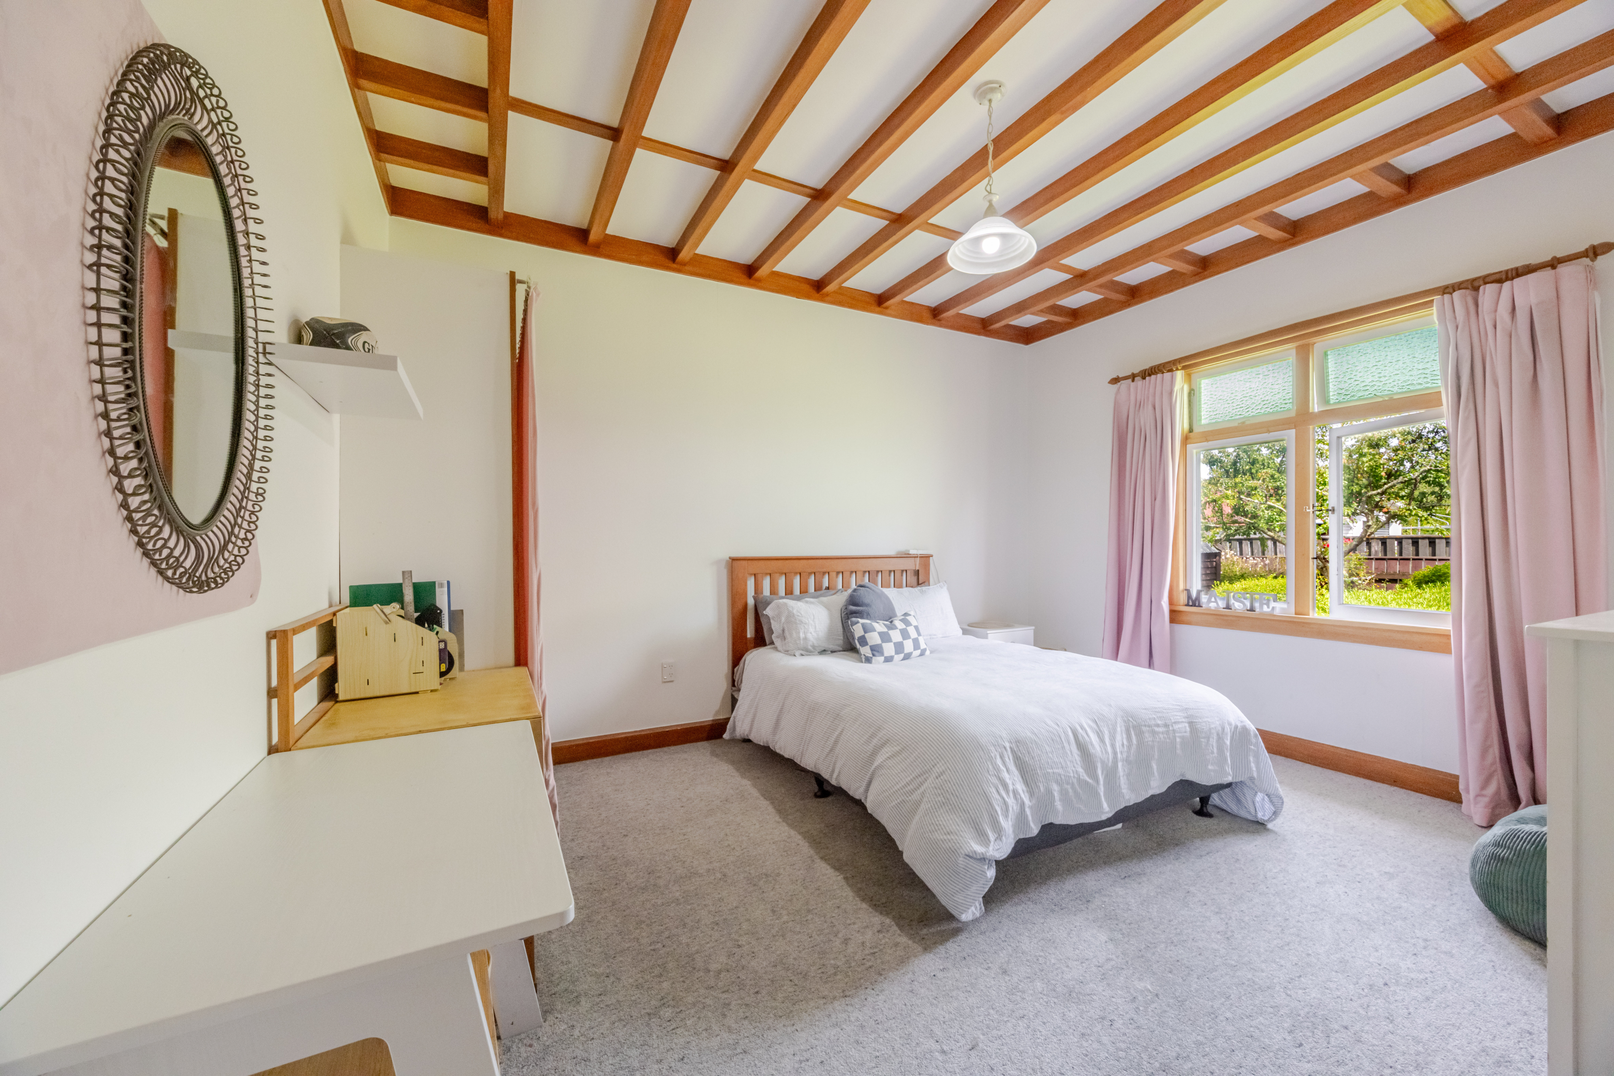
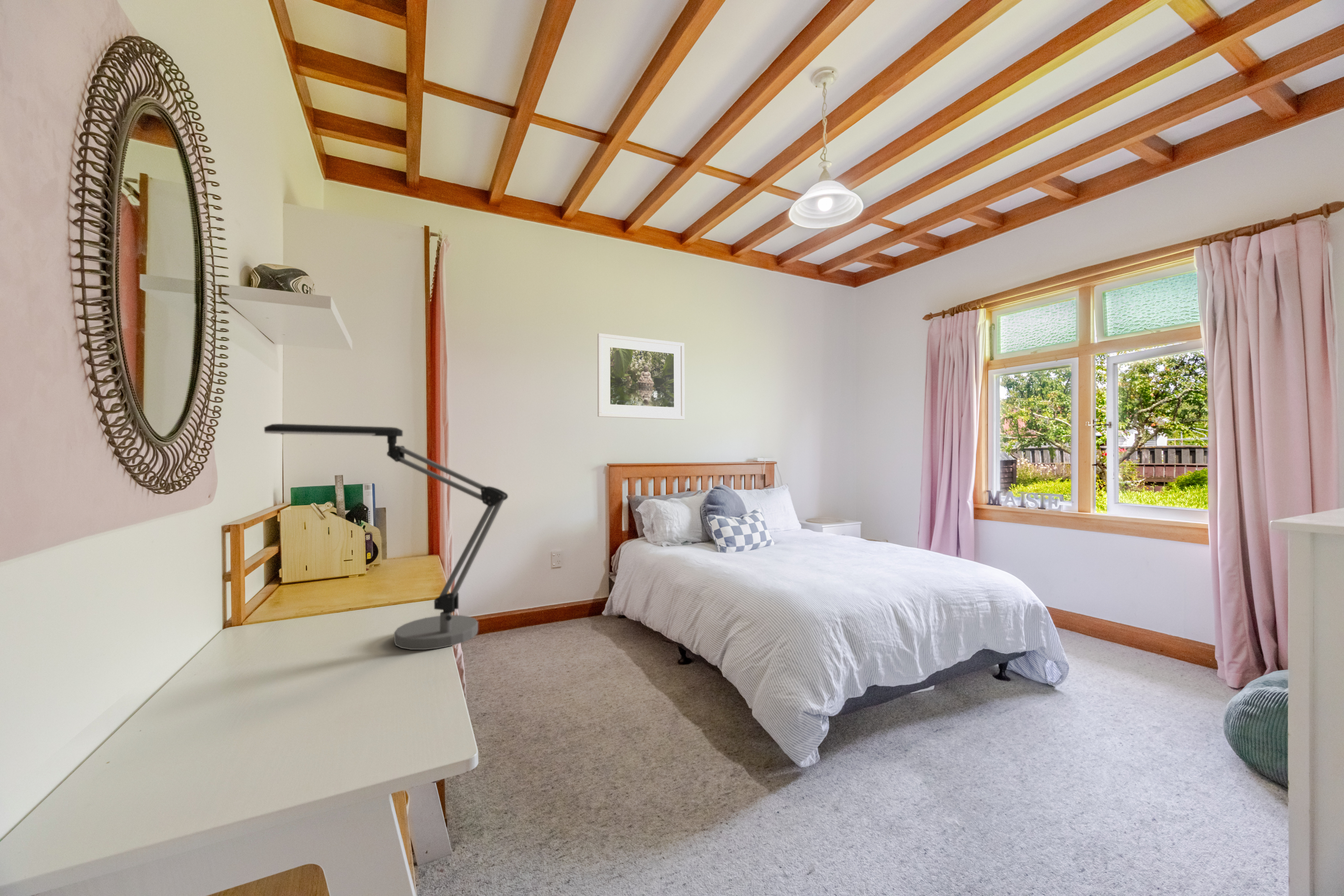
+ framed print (642, 378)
+ desk lamp (452, 571)
